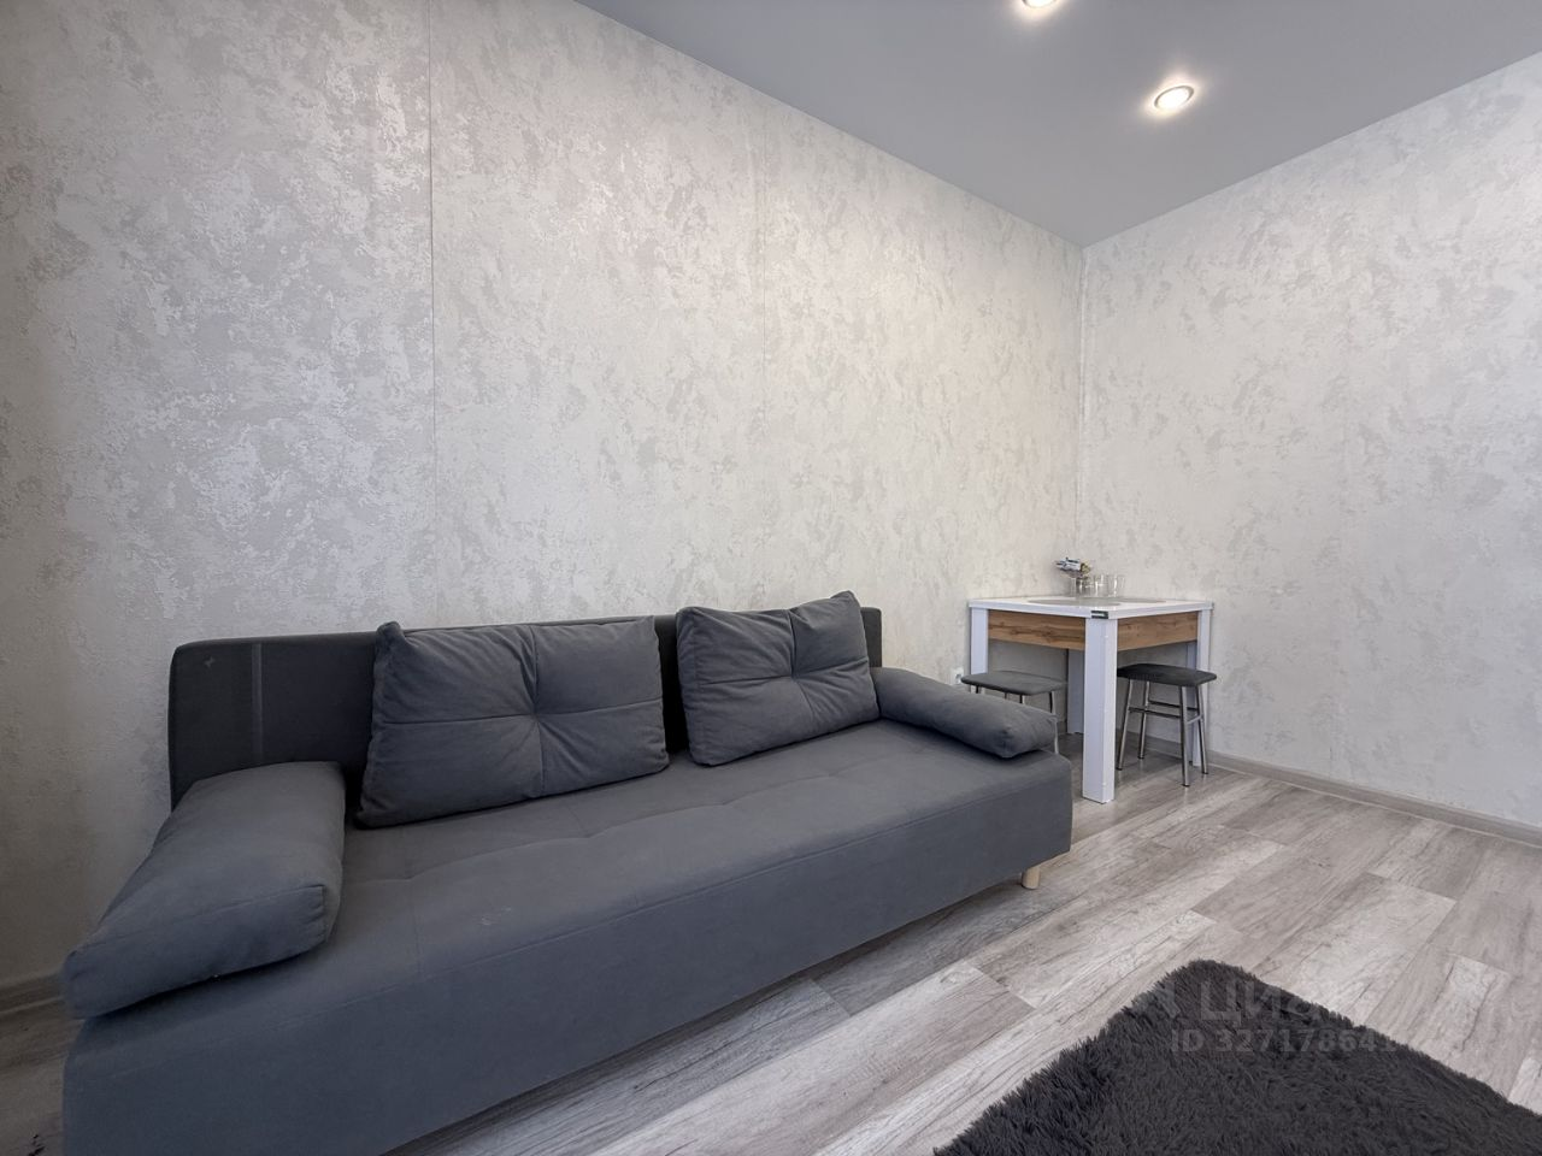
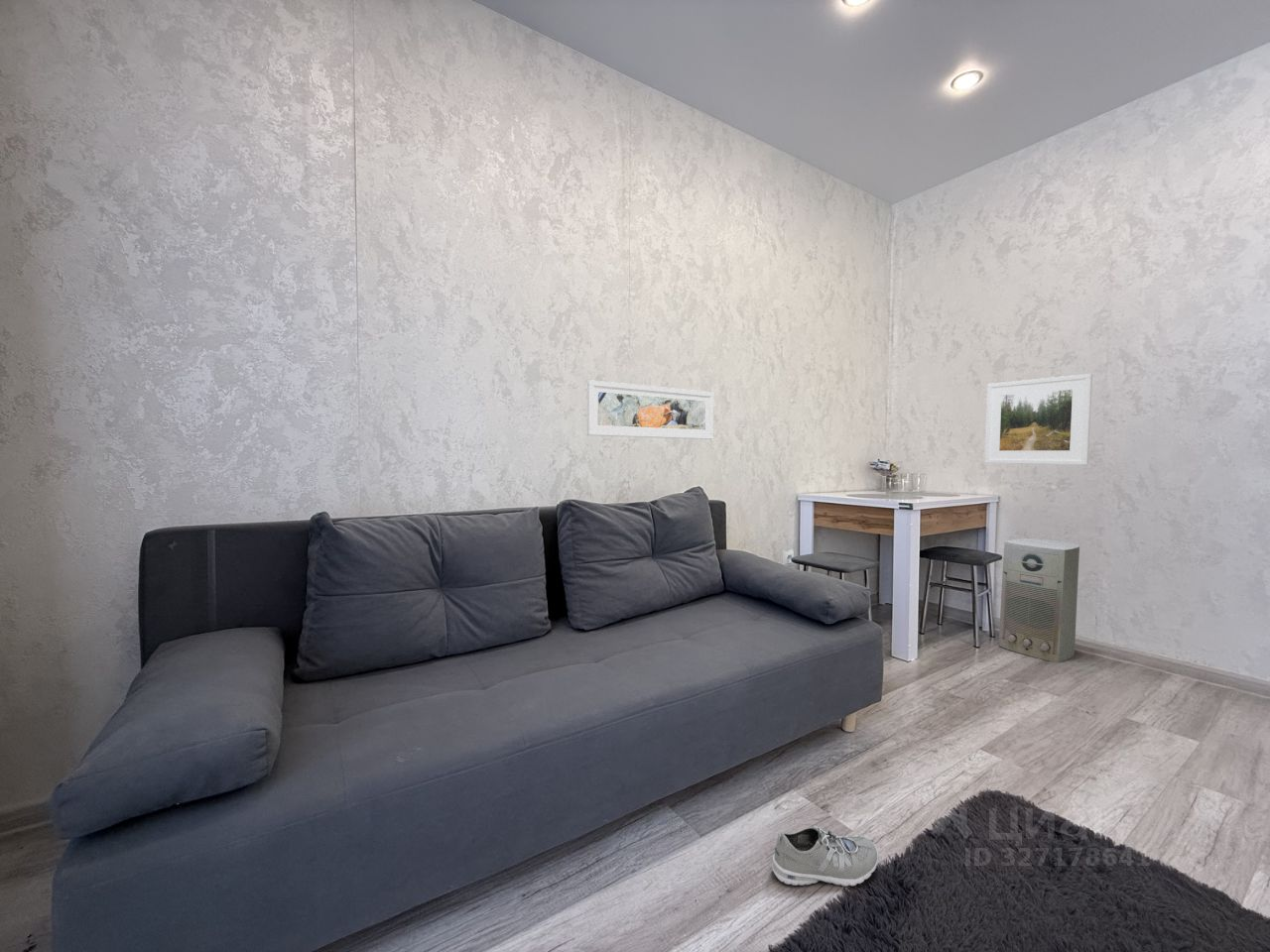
+ air purifier (1041, 595)
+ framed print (655, 412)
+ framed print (1034, 421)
+ sneaker (827, 851)
